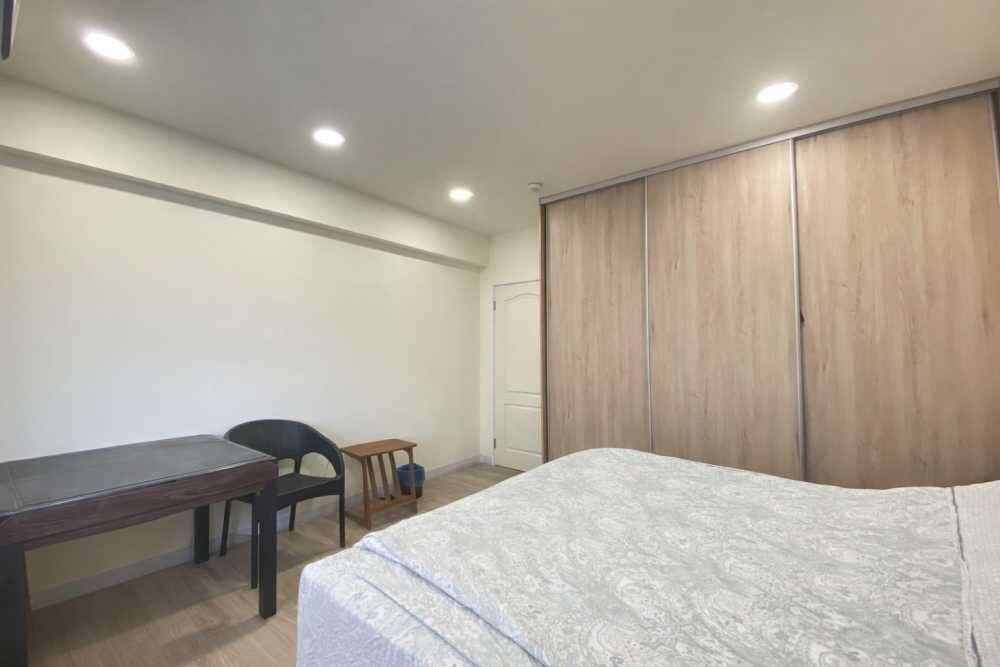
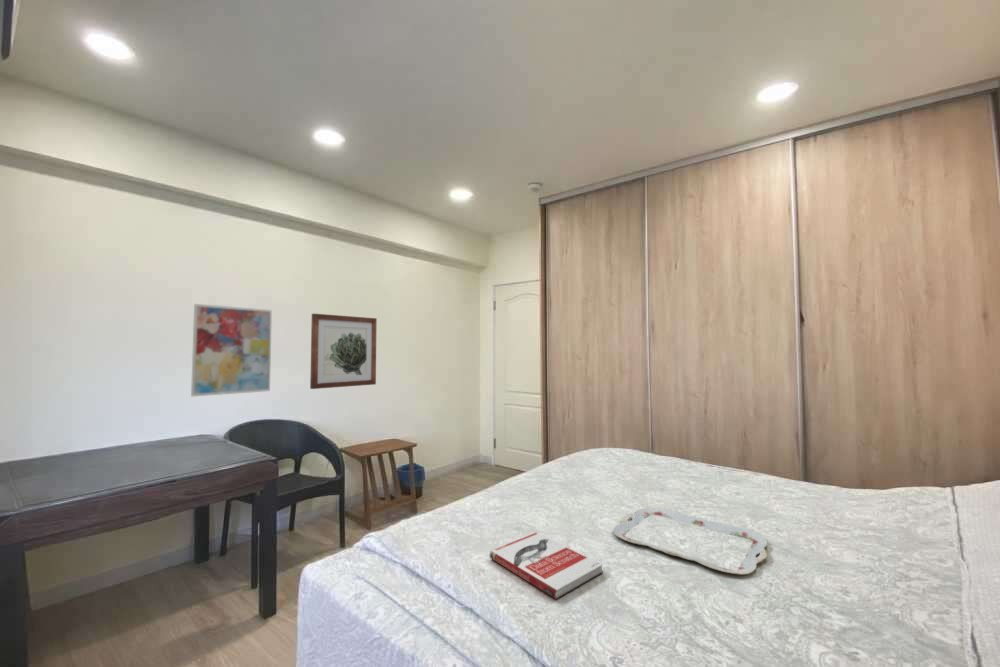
+ serving tray (690, 524)
+ wall art (234, 350)
+ wall art (345, 351)
+ book (544, 561)
